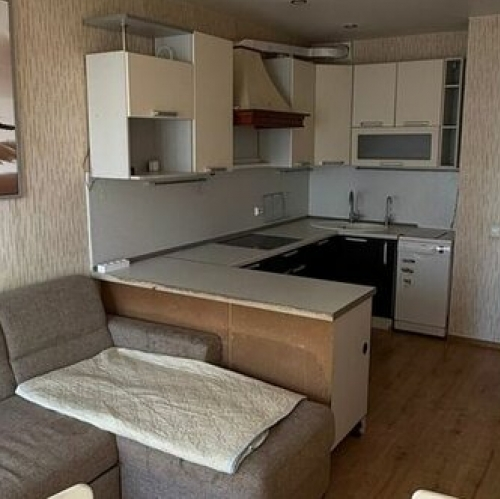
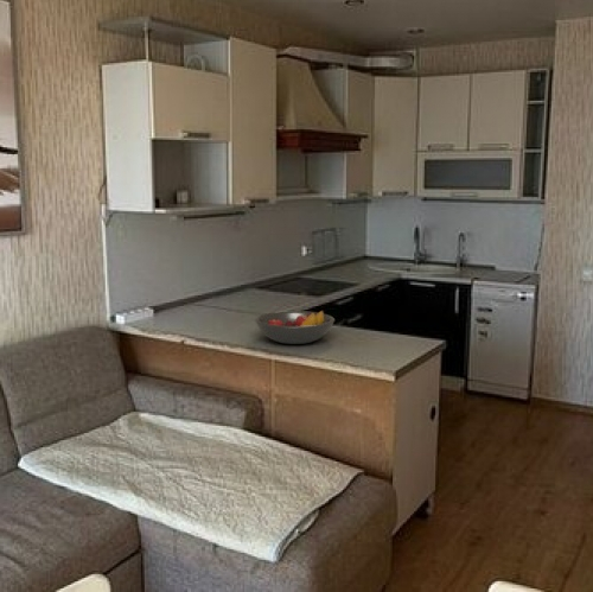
+ fruit bowl (294, 326)
